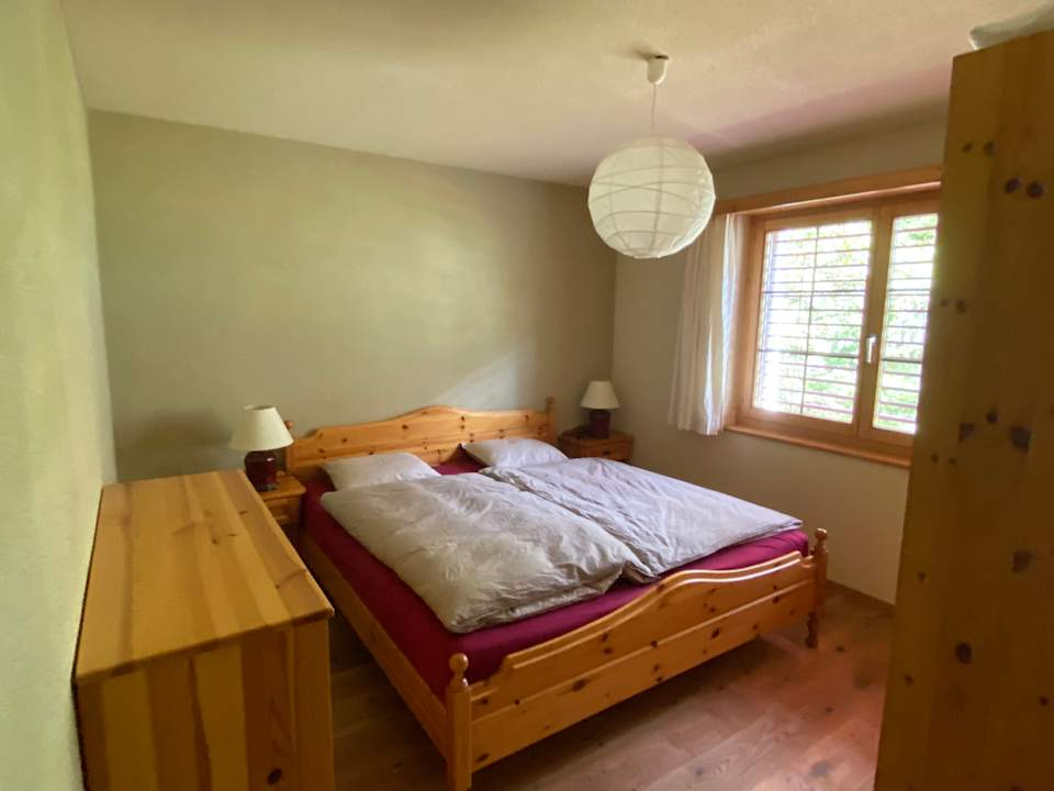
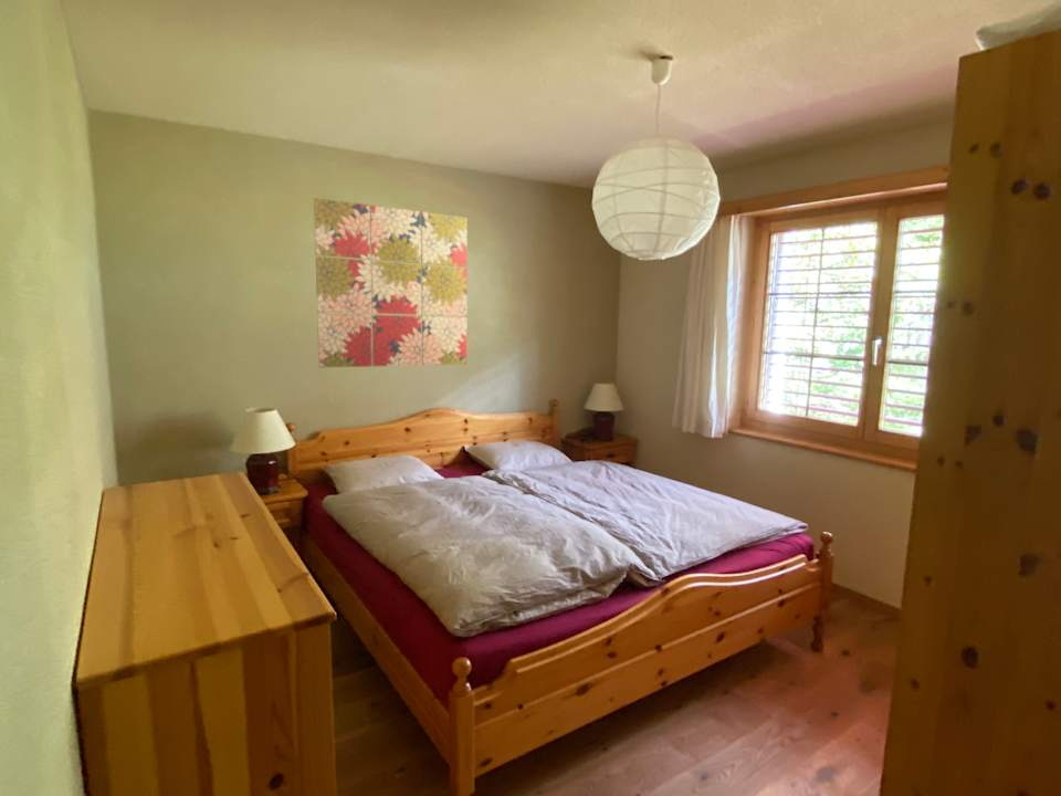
+ wall art (397, 287)
